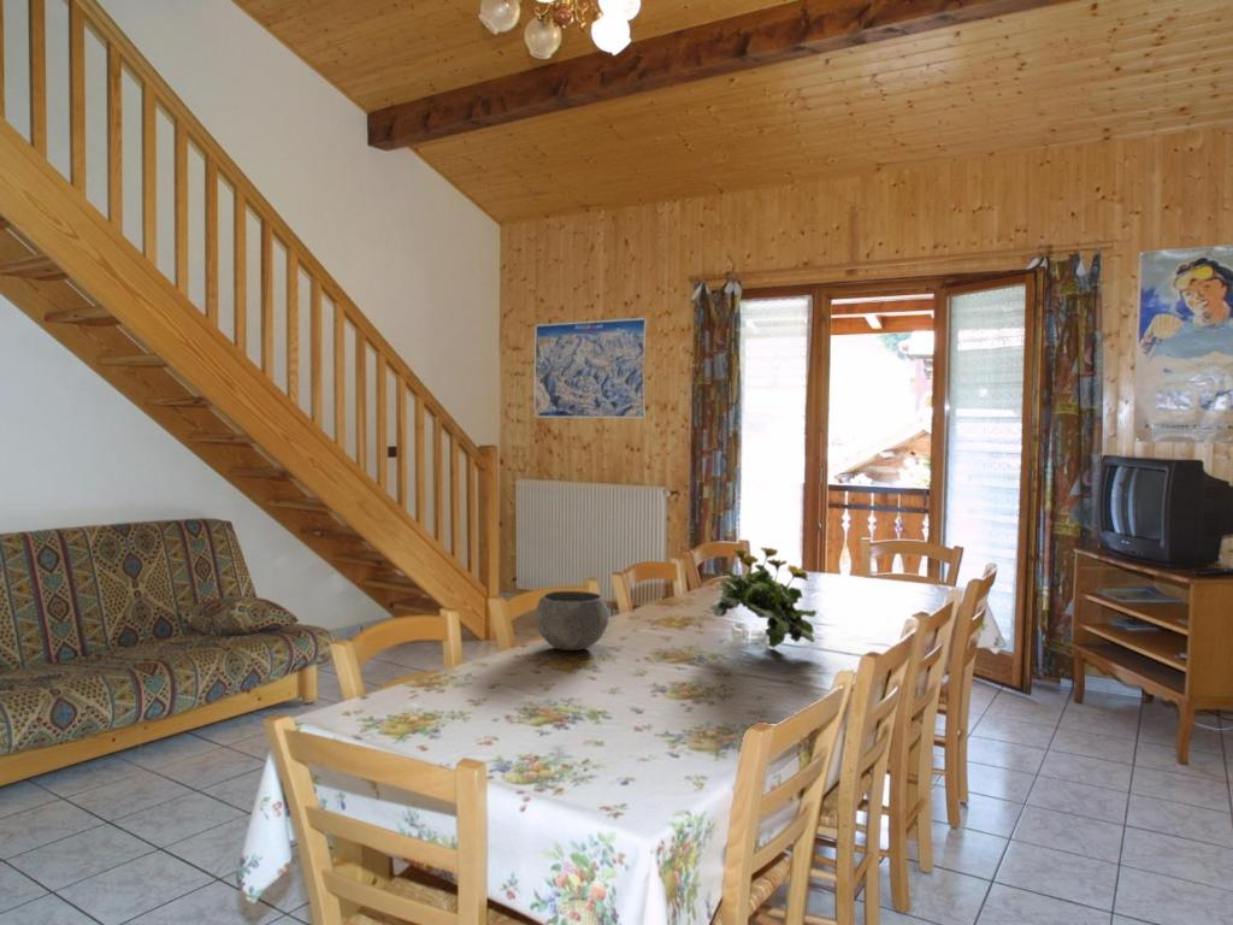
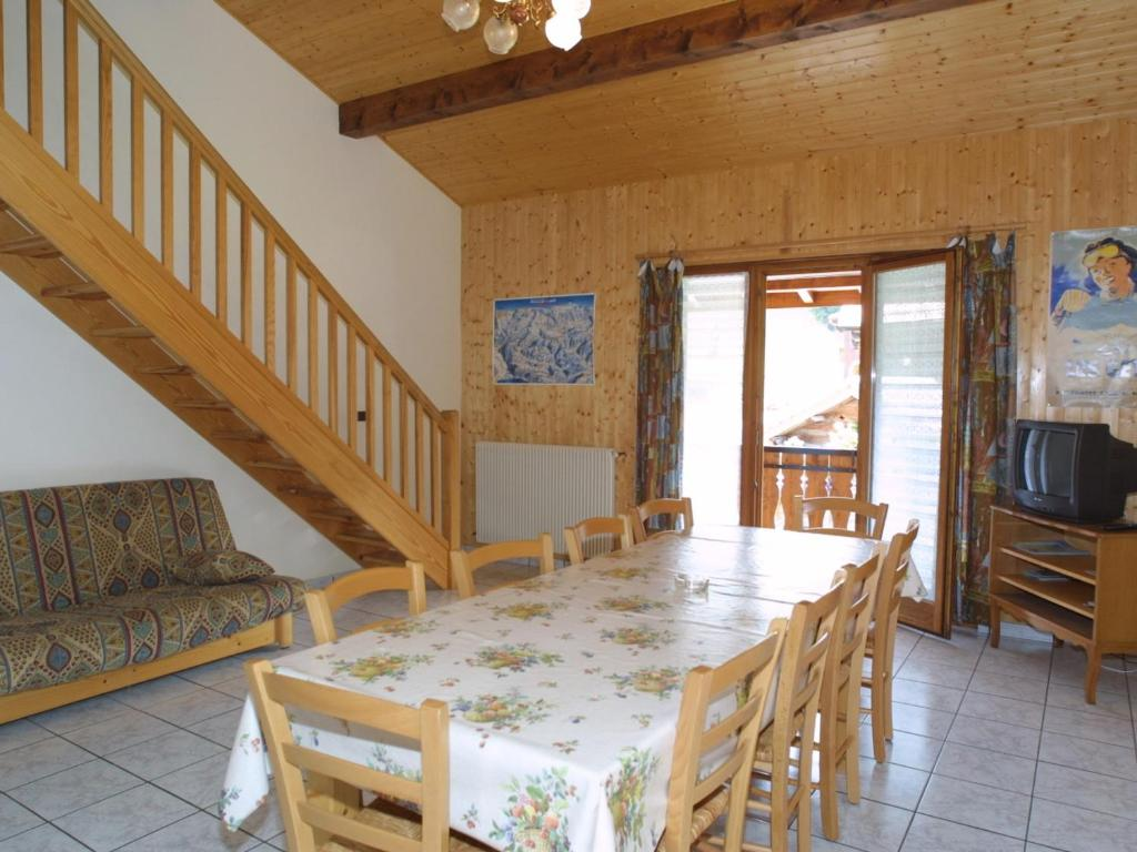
- flowering plant (760, 601)
- bowl (571, 621)
